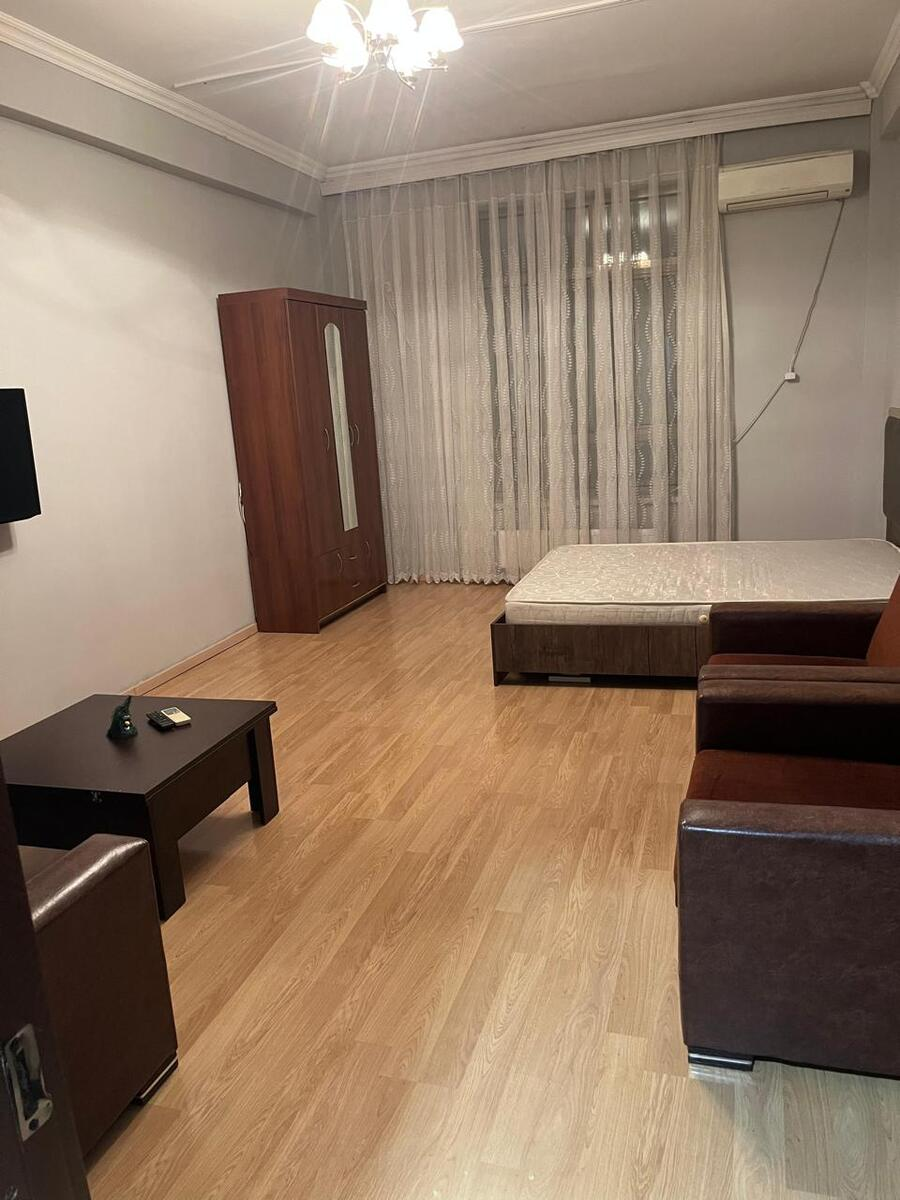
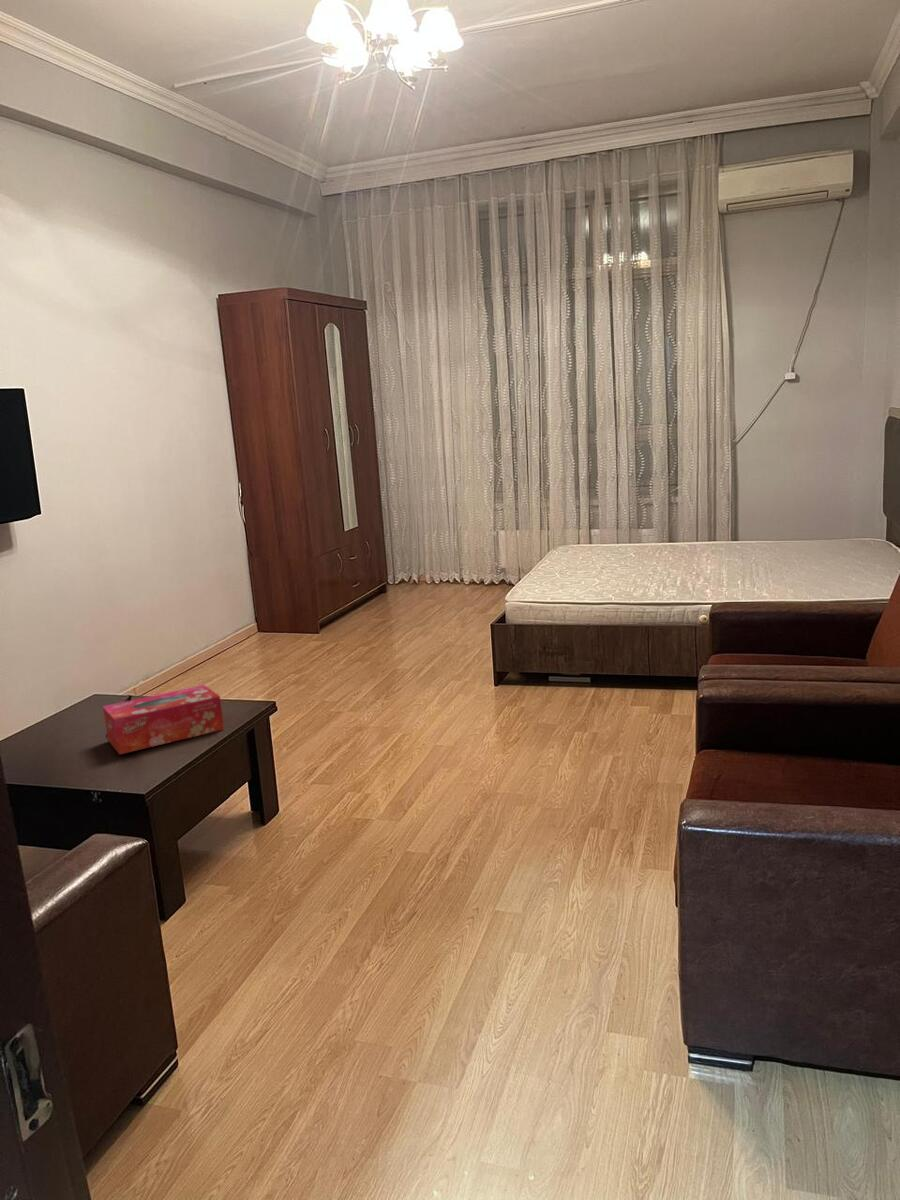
+ tissue box (163, 718)
